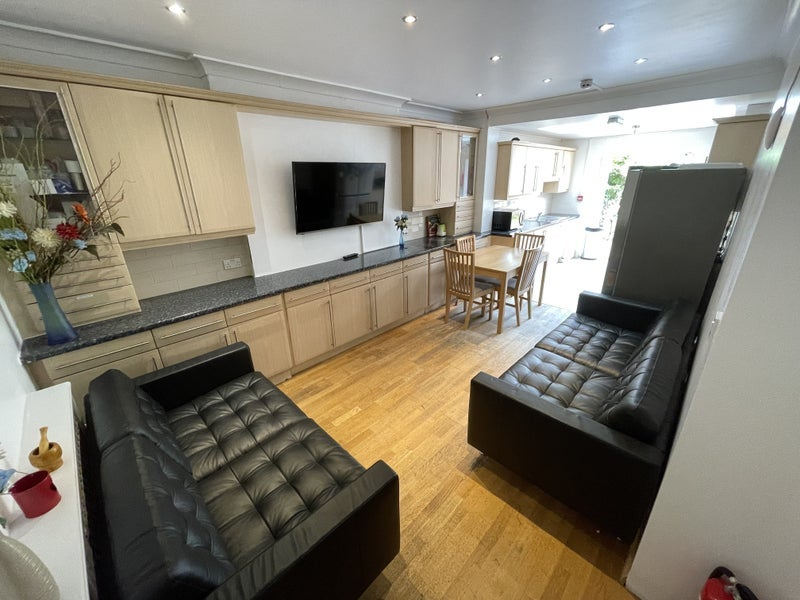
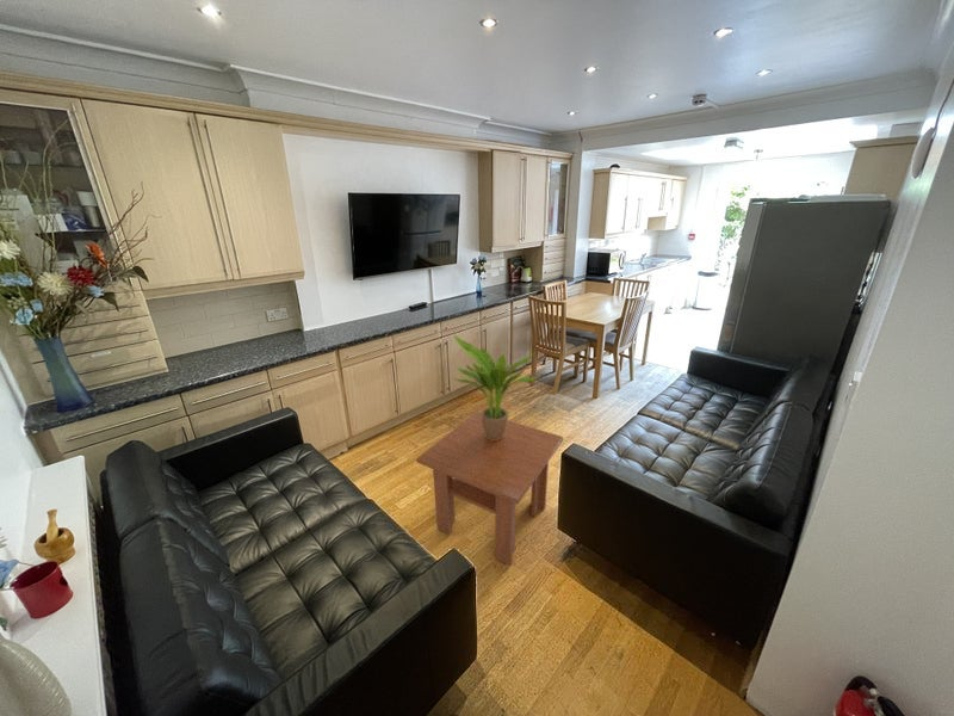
+ coffee table (493, 483)
+ potted plant (490, 393)
